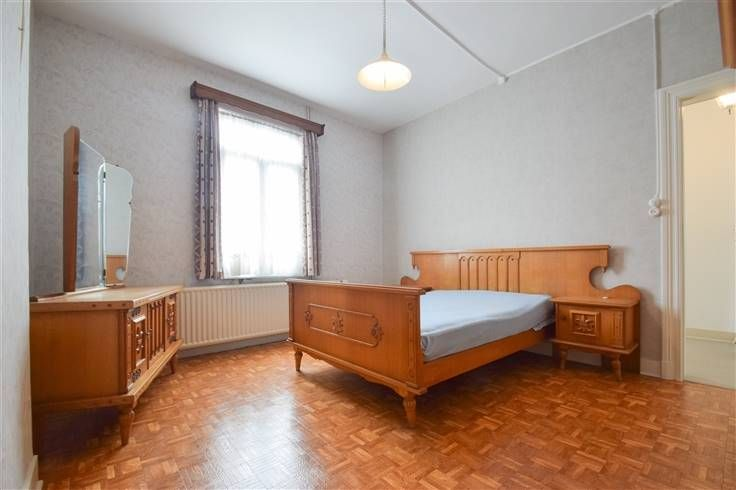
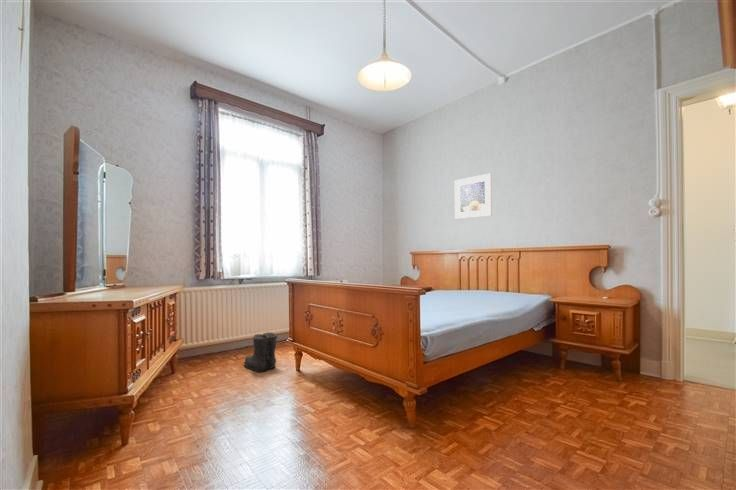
+ boots (261, 349)
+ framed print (472, 197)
